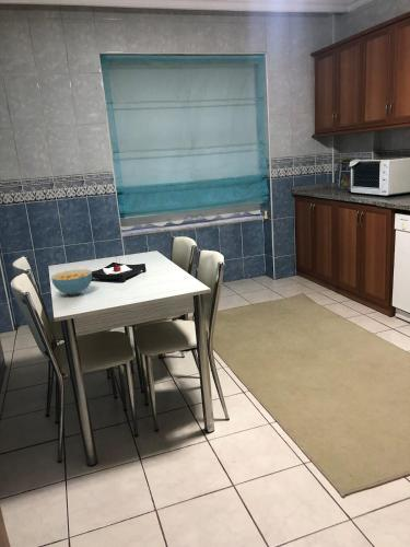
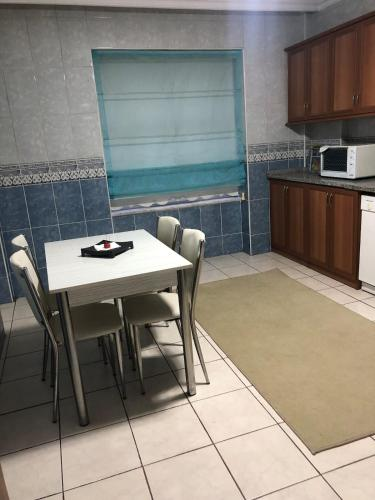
- cereal bowl (73, 283)
